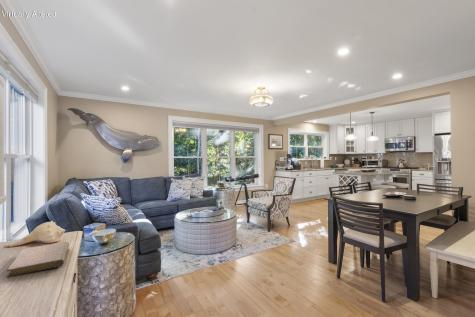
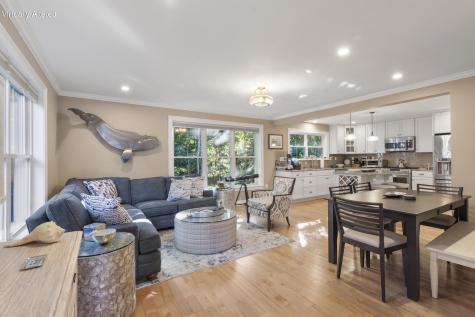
- notebook (42, 256)
